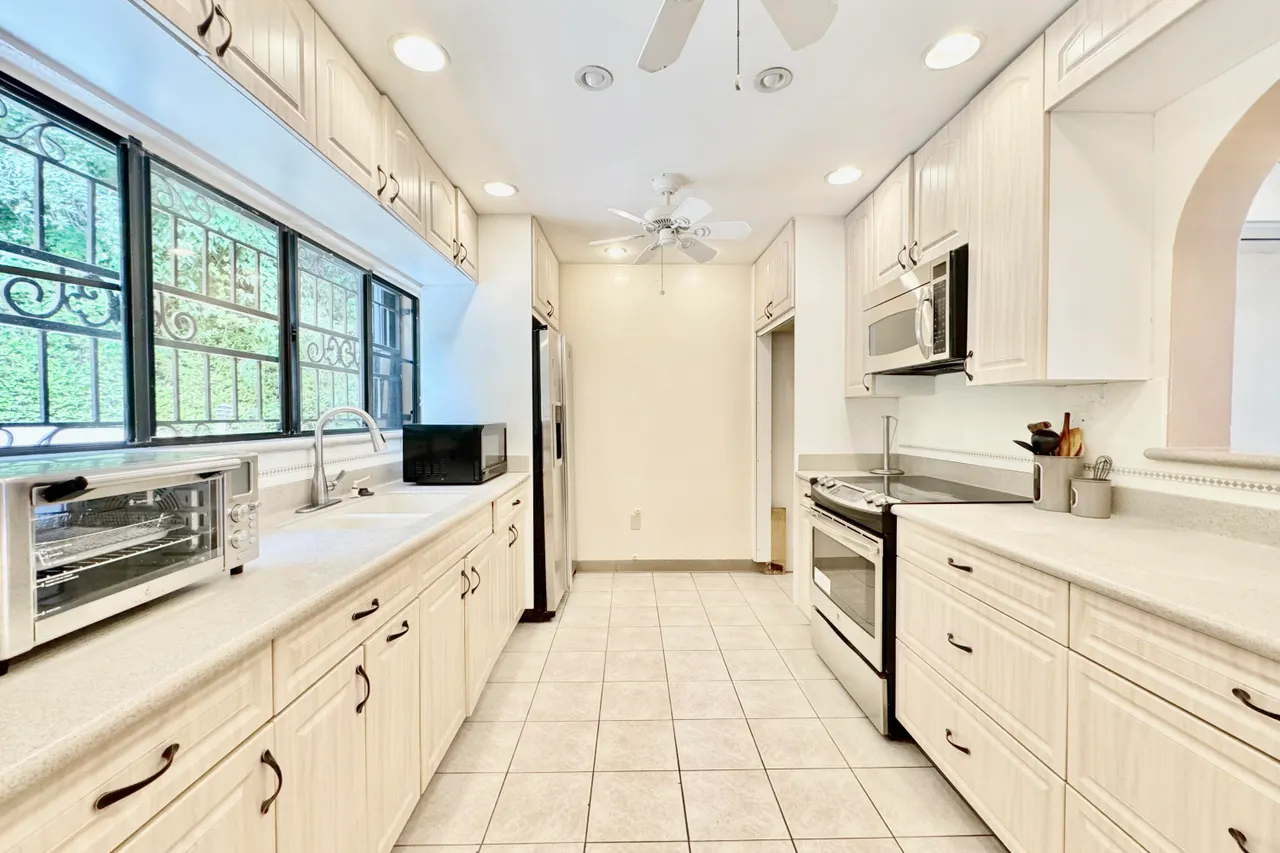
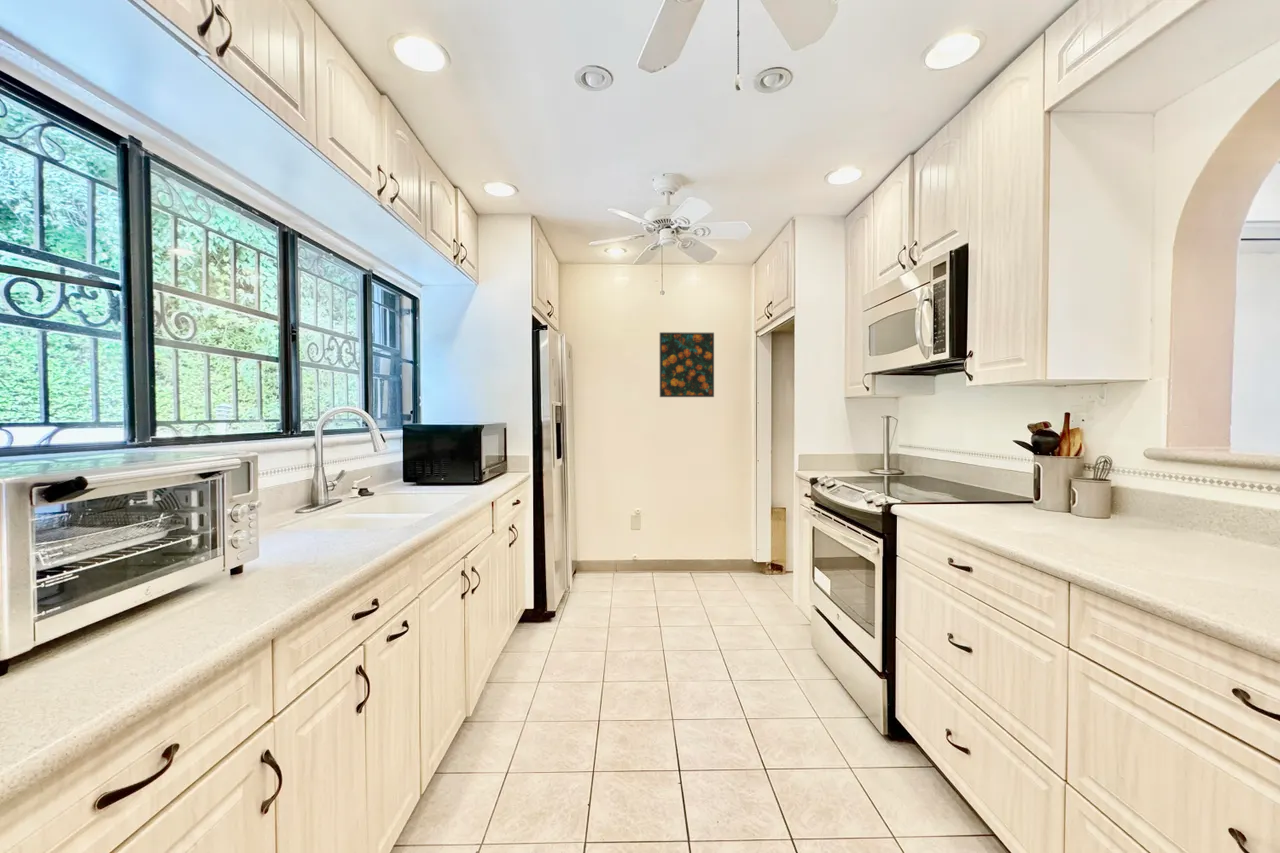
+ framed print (686, 364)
